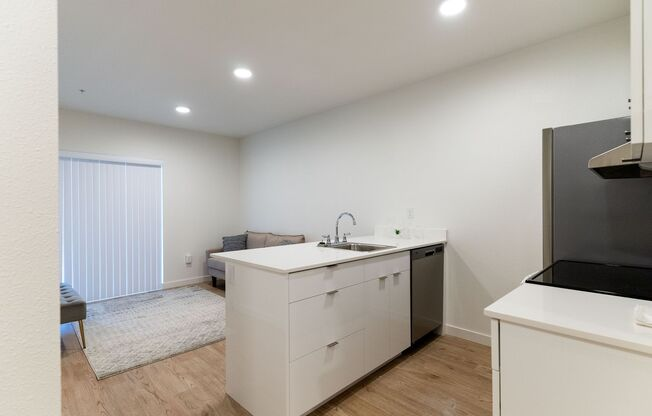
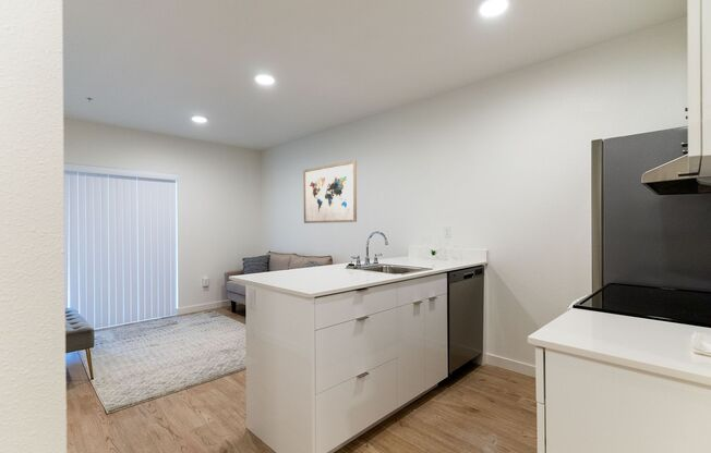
+ wall art (327, 194)
